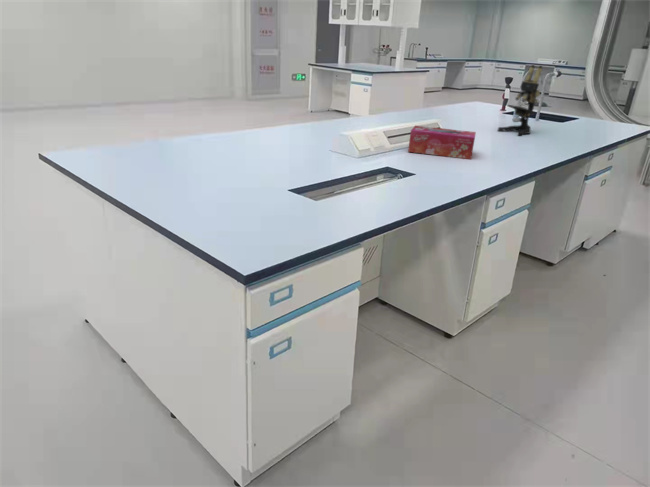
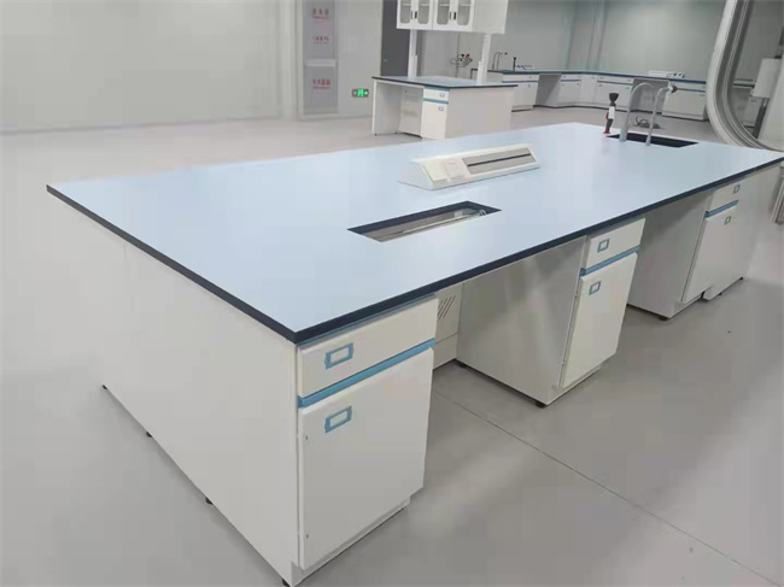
- microscope (525, 99)
- tissue box (442, 141)
